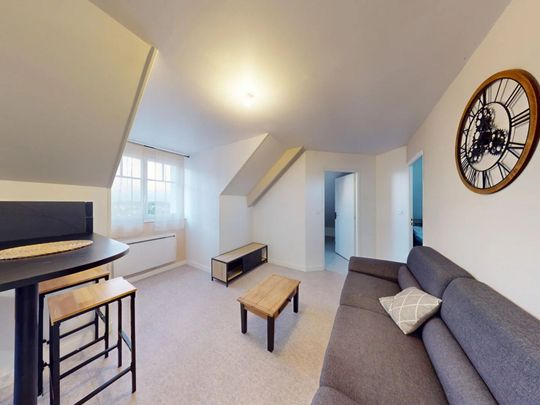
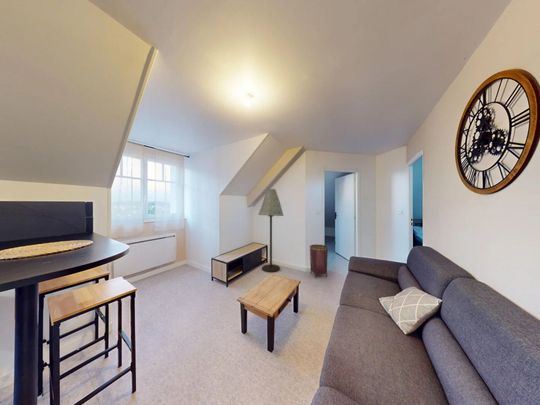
+ woven basket (318, 260)
+ floor lamp (270, 228)
